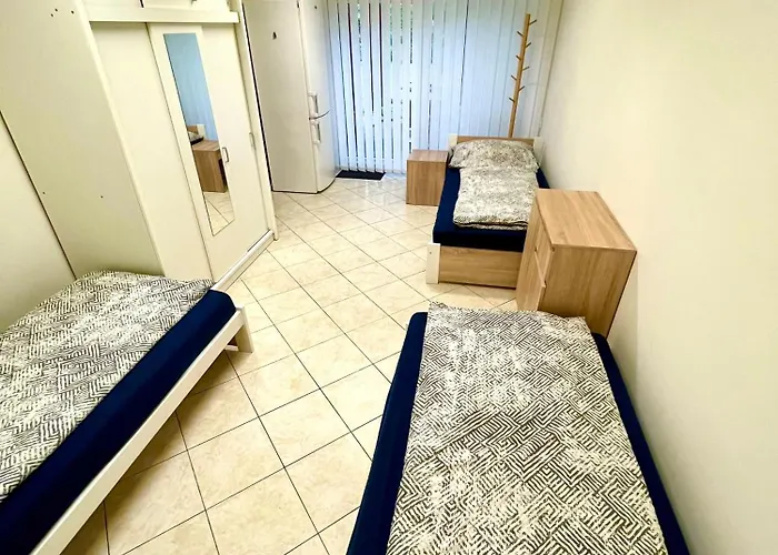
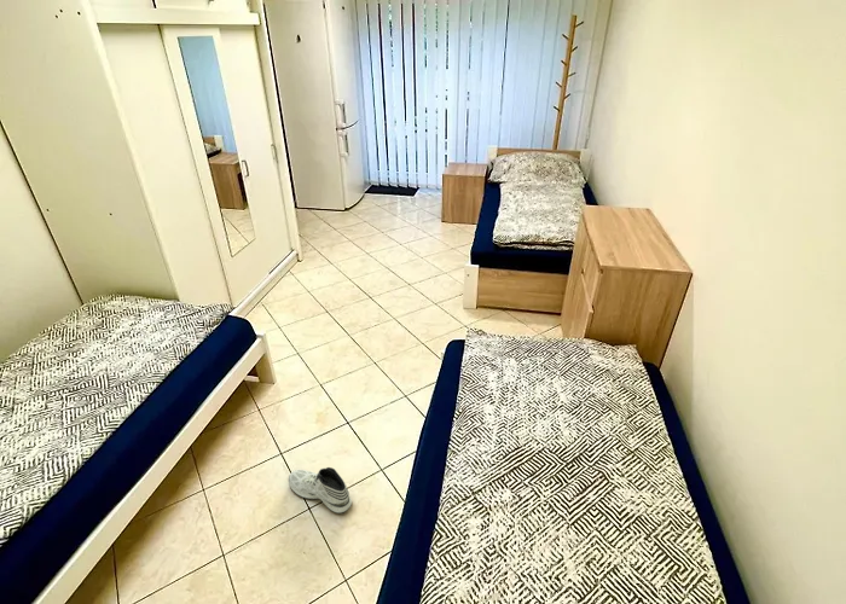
+ sneaker (318, 477)
